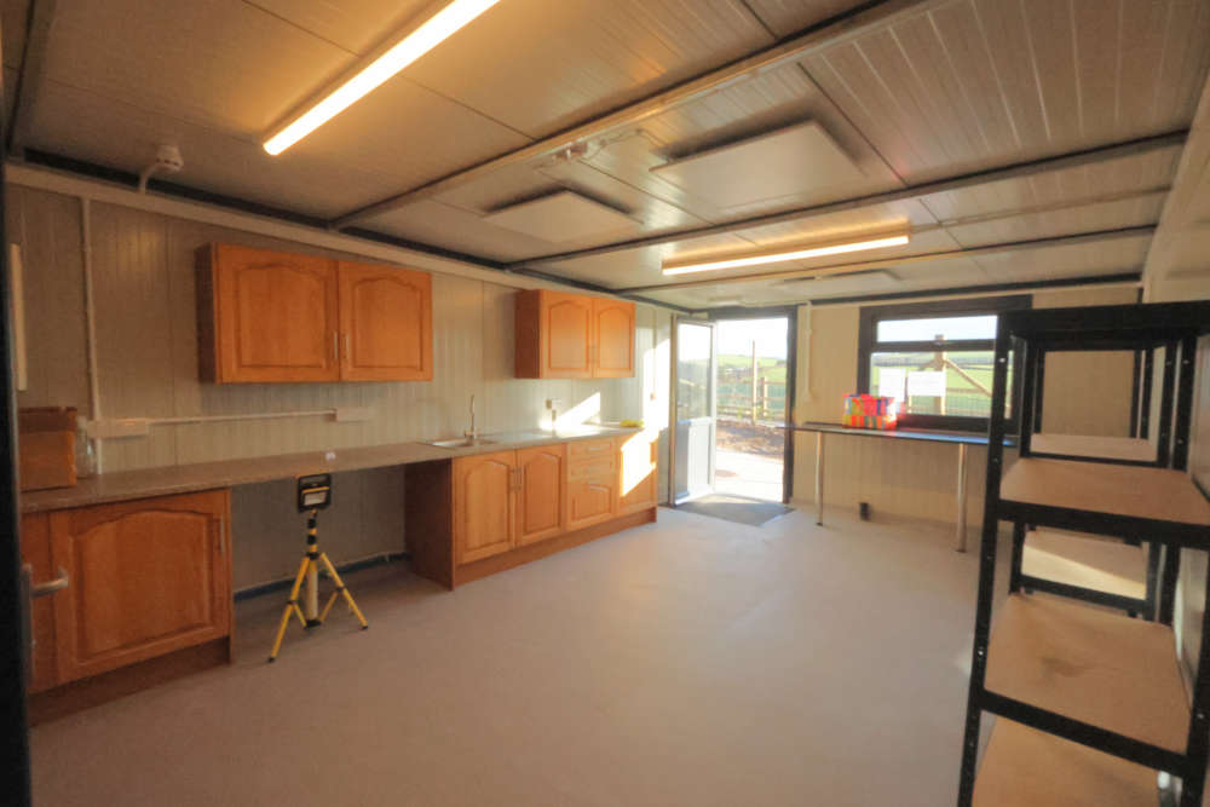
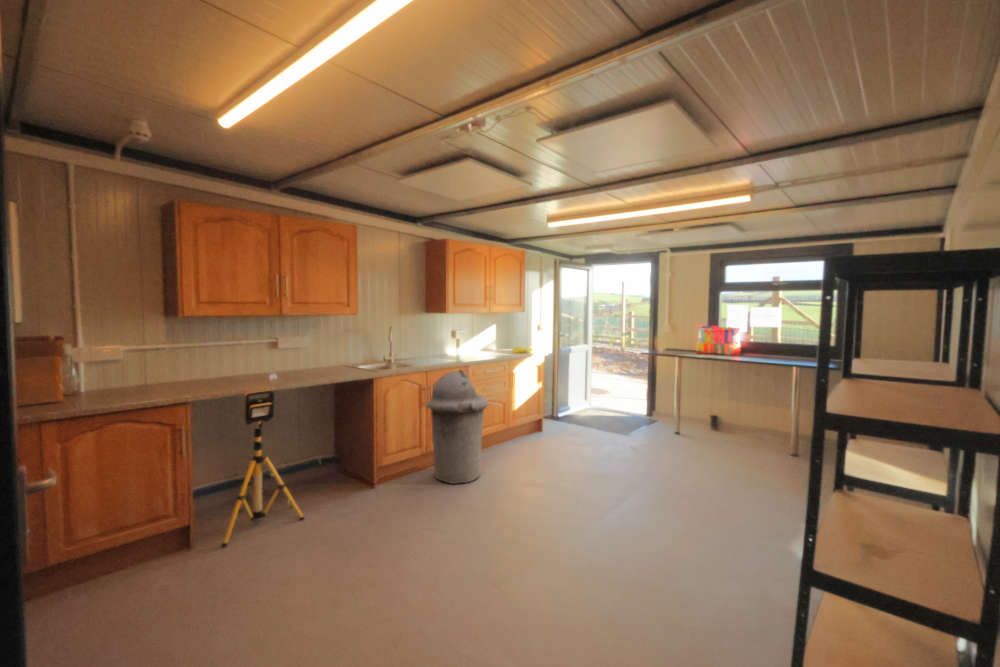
+ trash can (457, 423)
